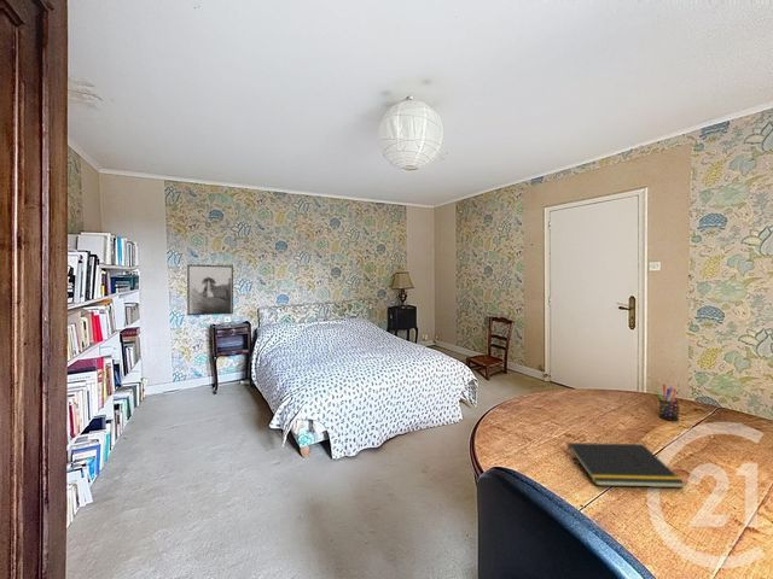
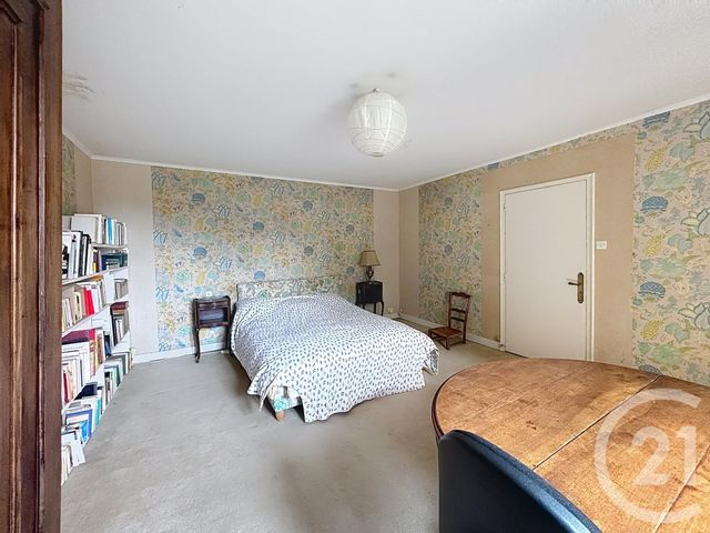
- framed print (210, 290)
- notepad (621, 463)
- pen holder (666, 400)
